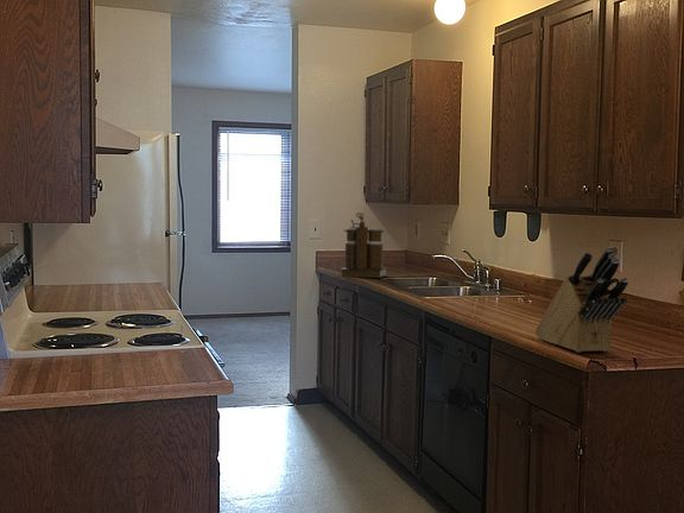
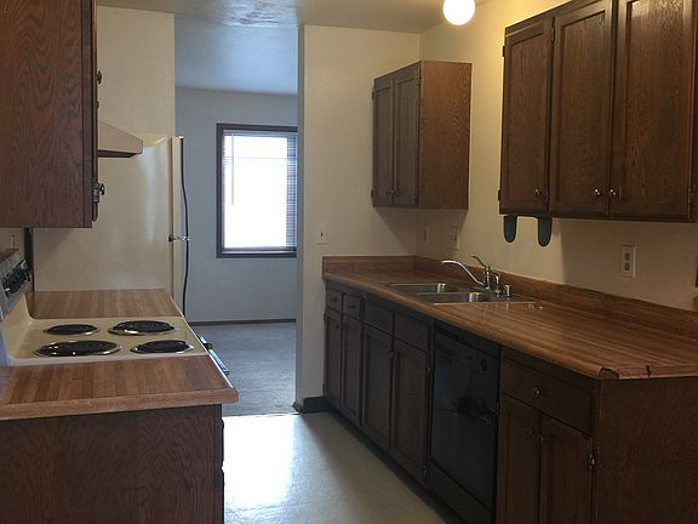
- knife block (580, 296)
- coffee maker (363, 243)
